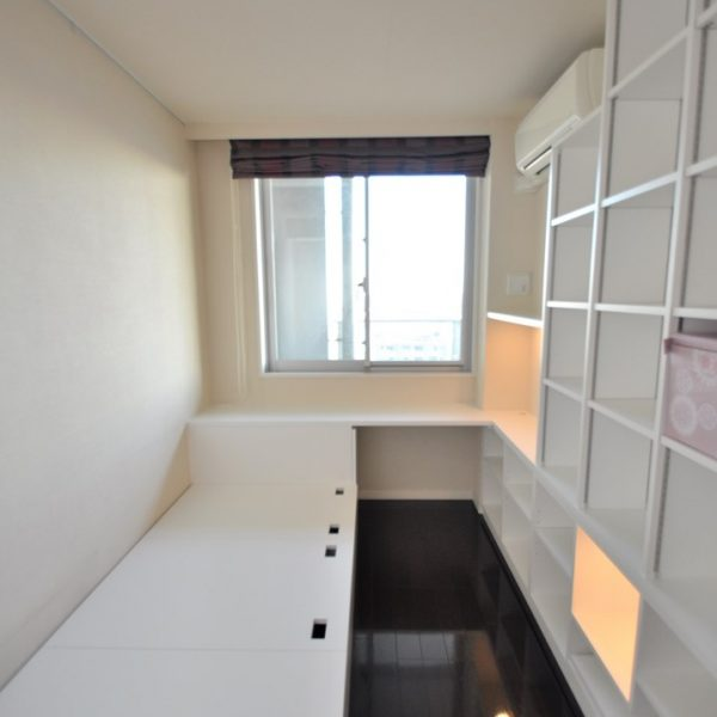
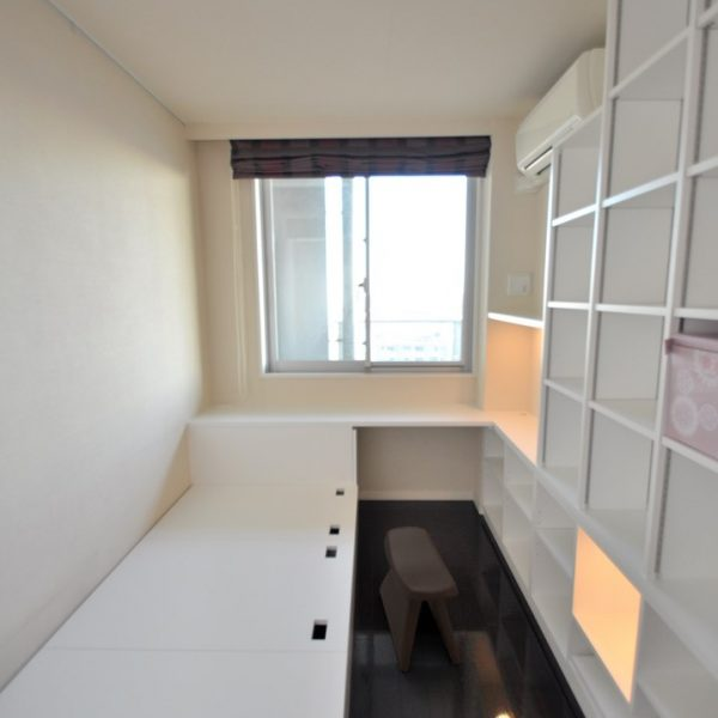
+ stool (416, 590)
